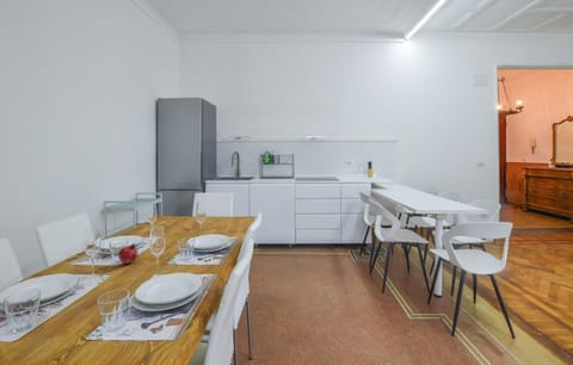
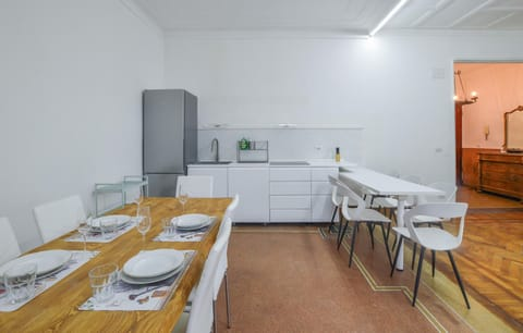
- fruit (128, 253)
